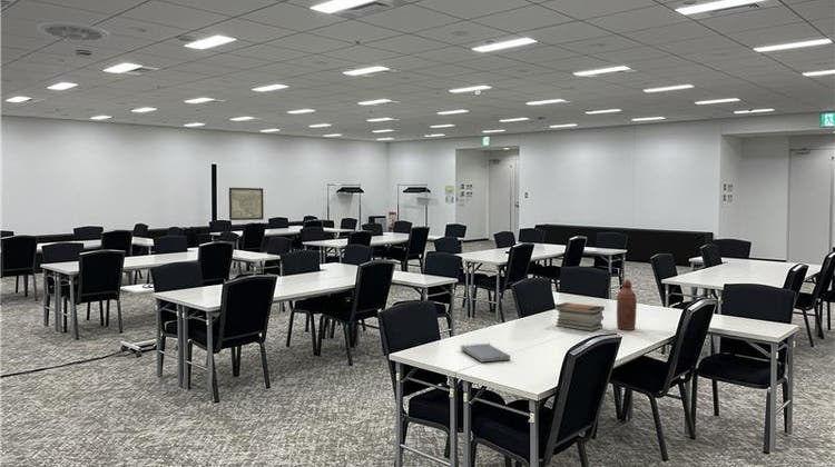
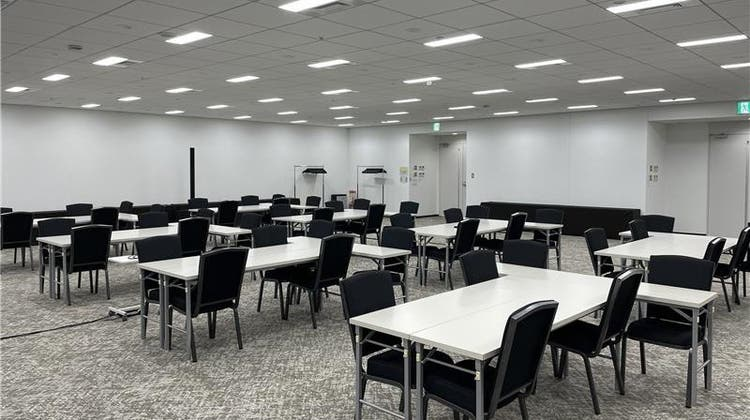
- ceiling vent (73, 33)
- bottle (626, 304)
- book stack (579, 316)
- wall art (246, 203)
- spiral notebook (484, 351)
